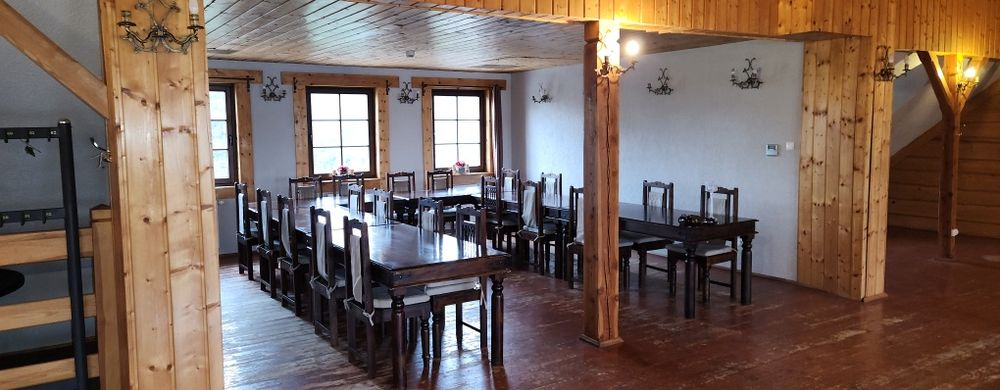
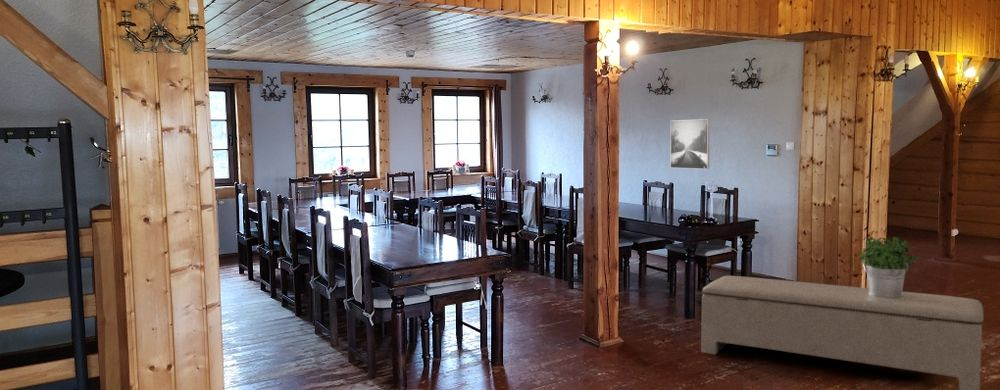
+ bench (833, 327)
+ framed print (689, 144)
+ potted plant (887, 265)
